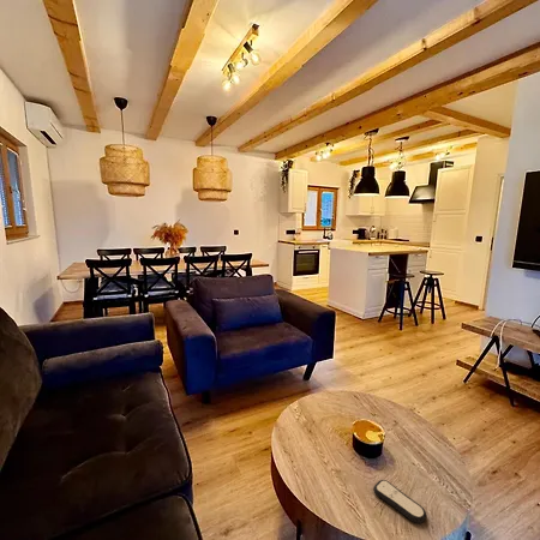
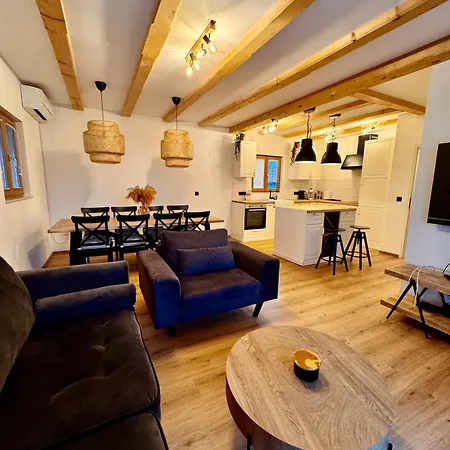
- remote control (398, 500)
